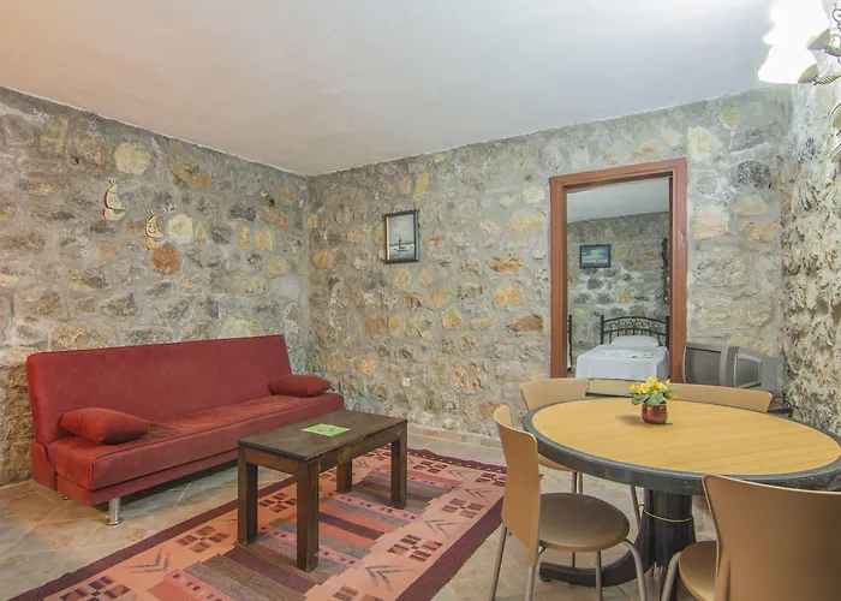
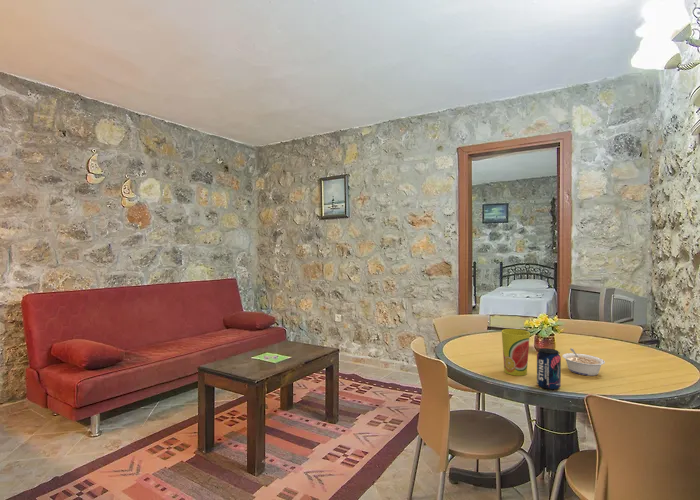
+ legume (581, 363)
+ cup (515, 352)
+ beverage can (548, 368)
